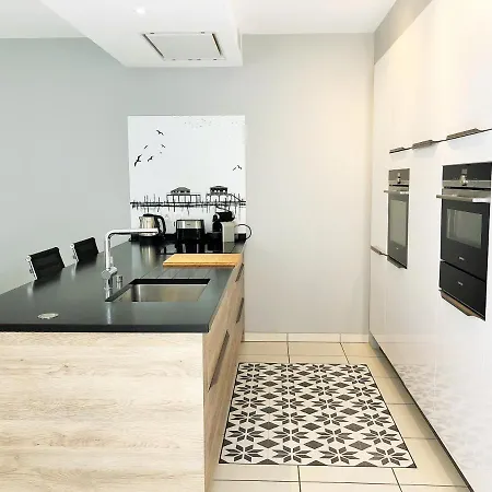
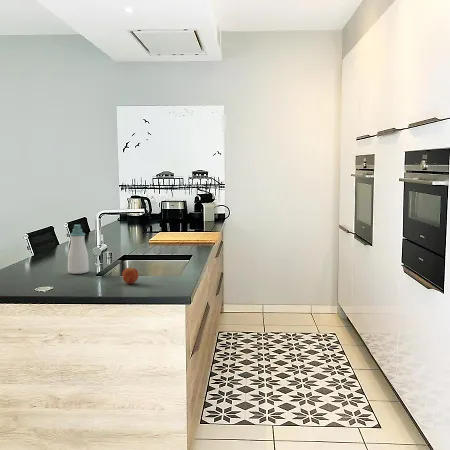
+ soap bottle (77, 248)
+ fruit (130, 274)
